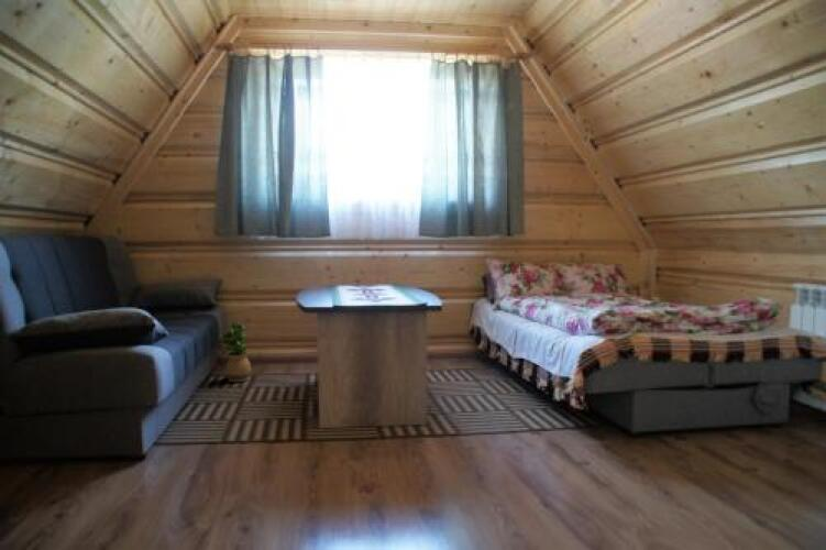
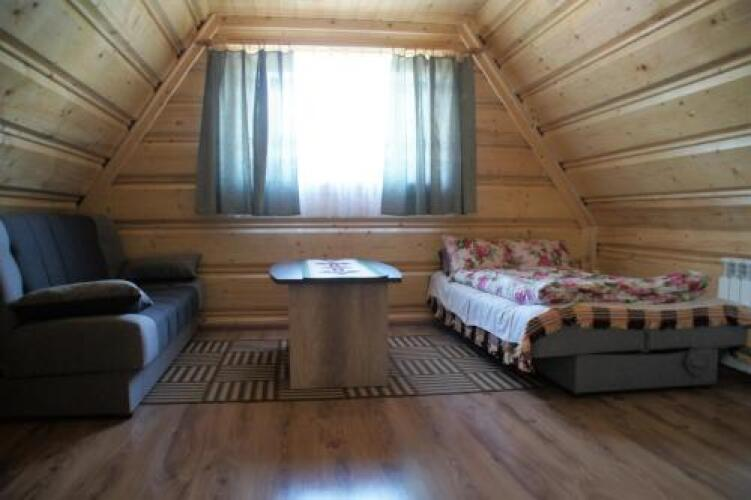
- potted plant (234, 351)
